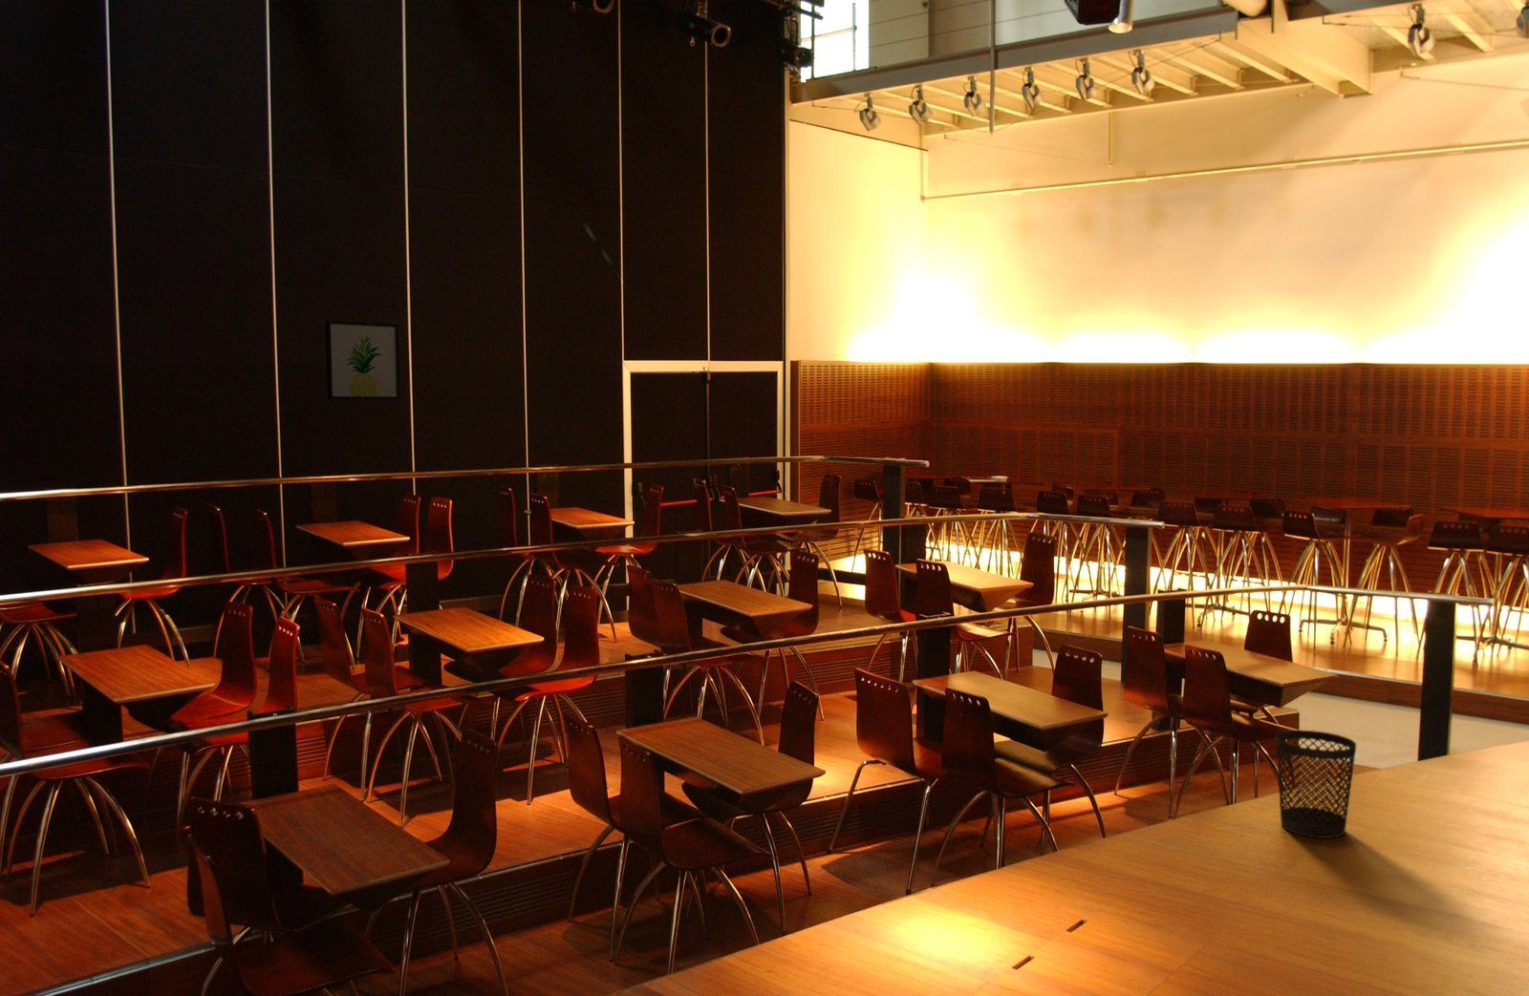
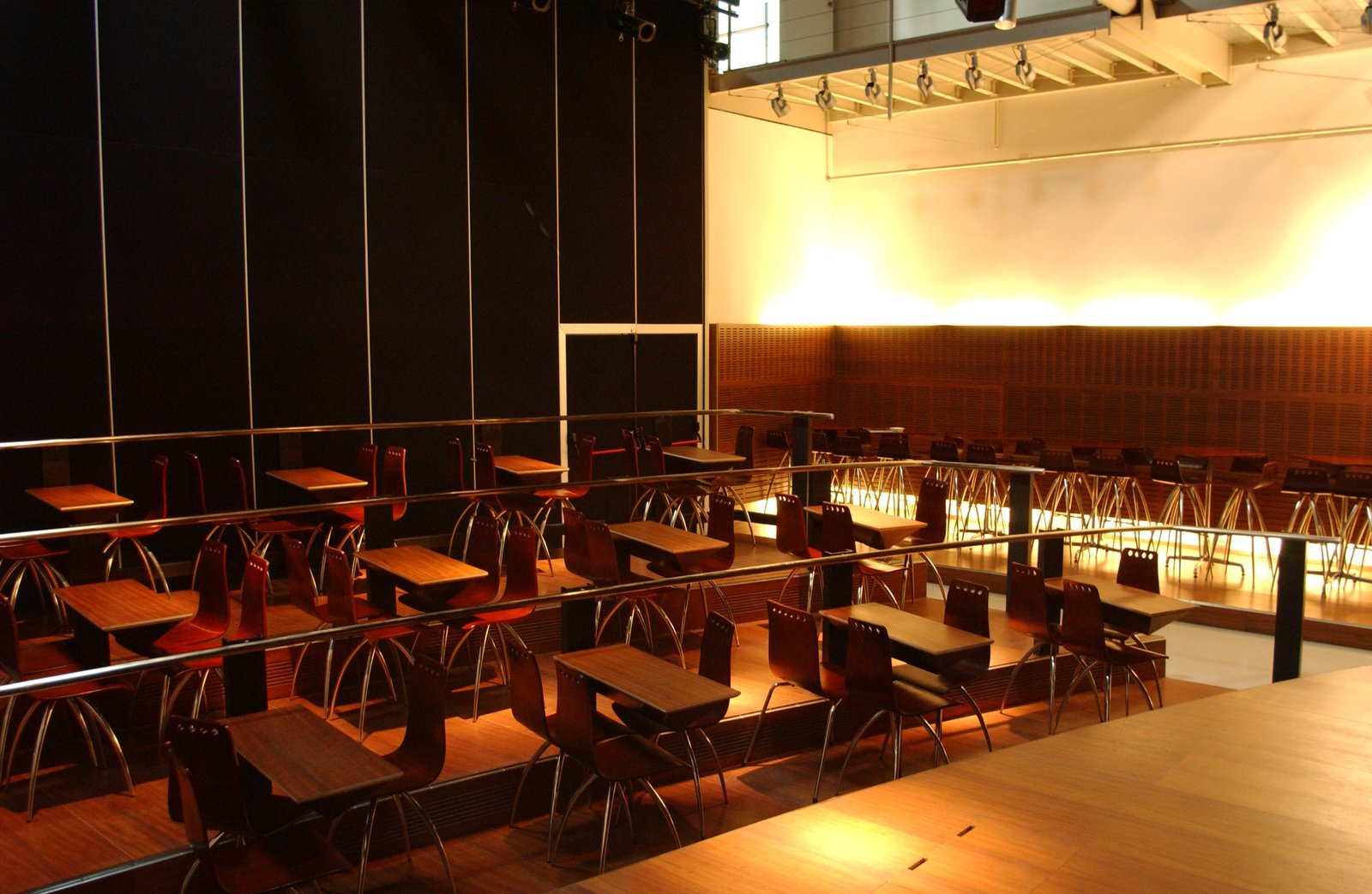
- wastebasket (1314, 784)
- wall art (363, 360)
